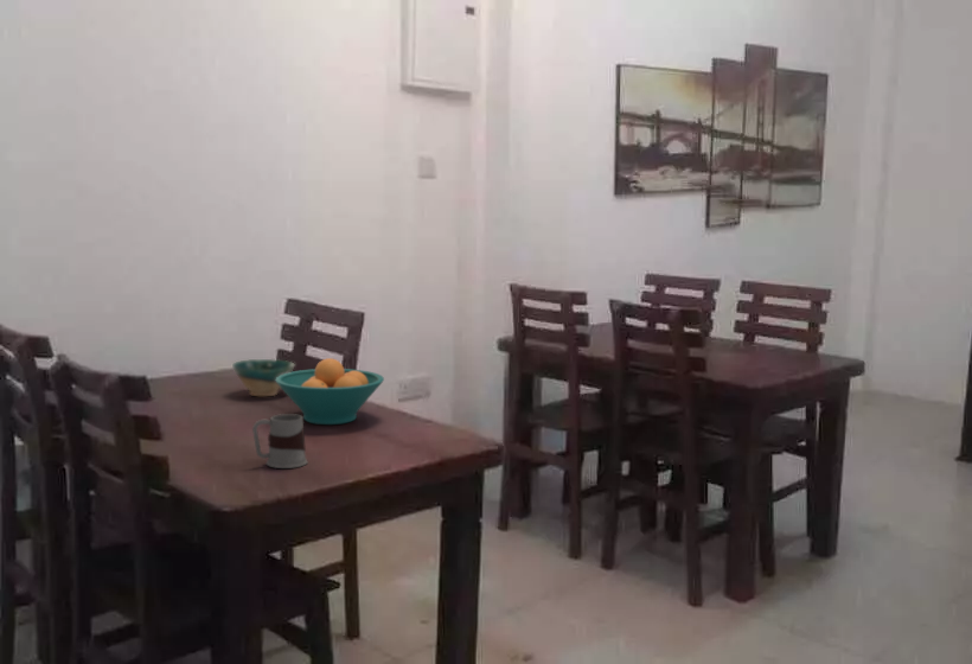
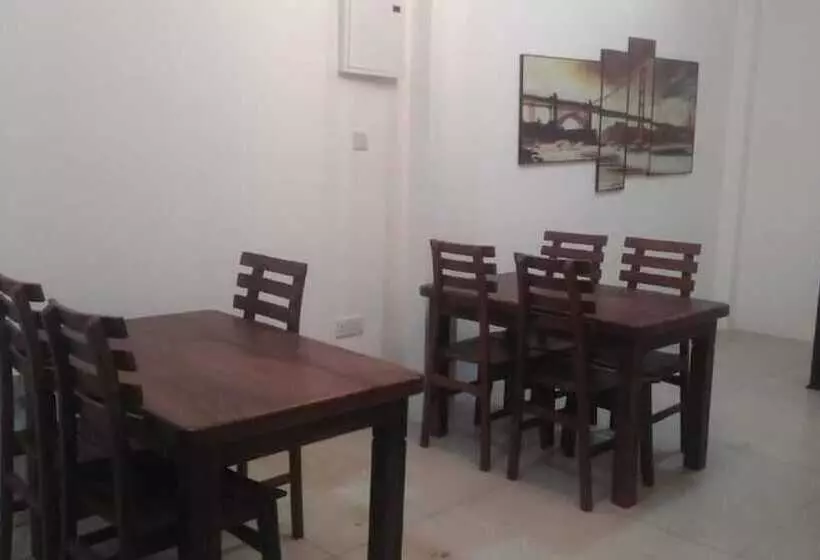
- mug (280, 440)
- fruit bowl (330, 389)
- bowl (263, 378)
